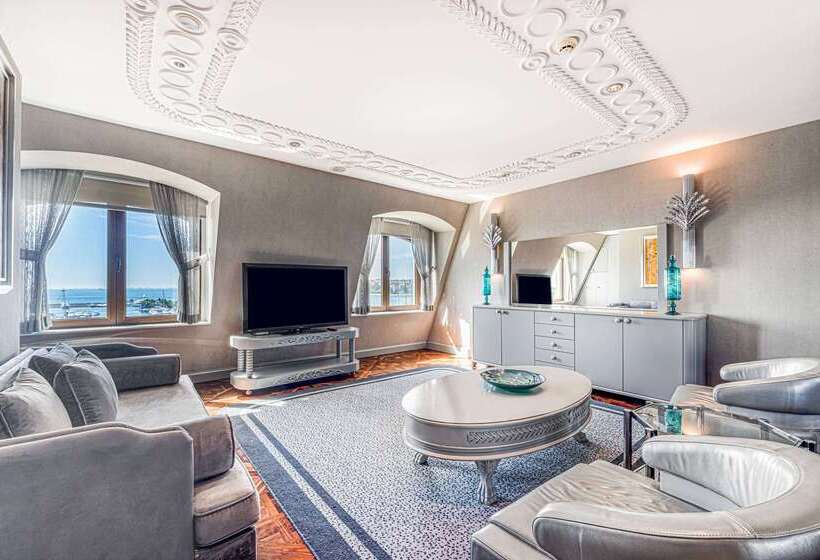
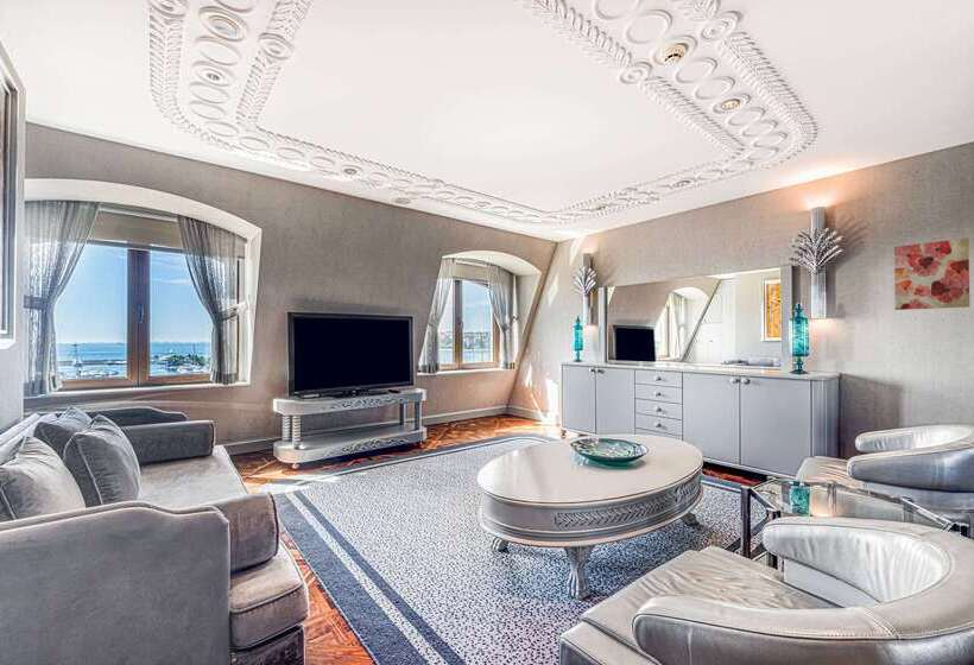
+ wall art (930, 276)
